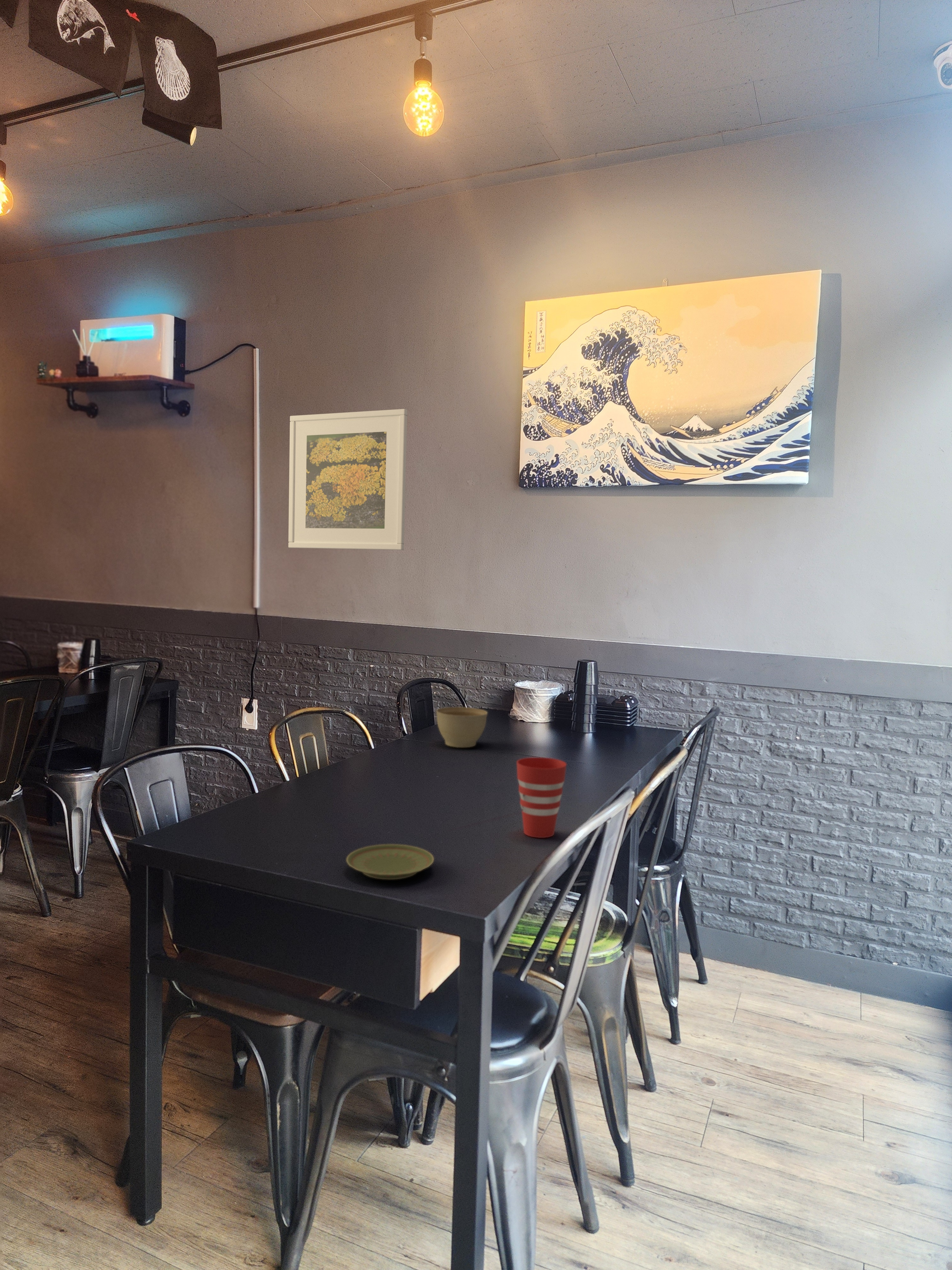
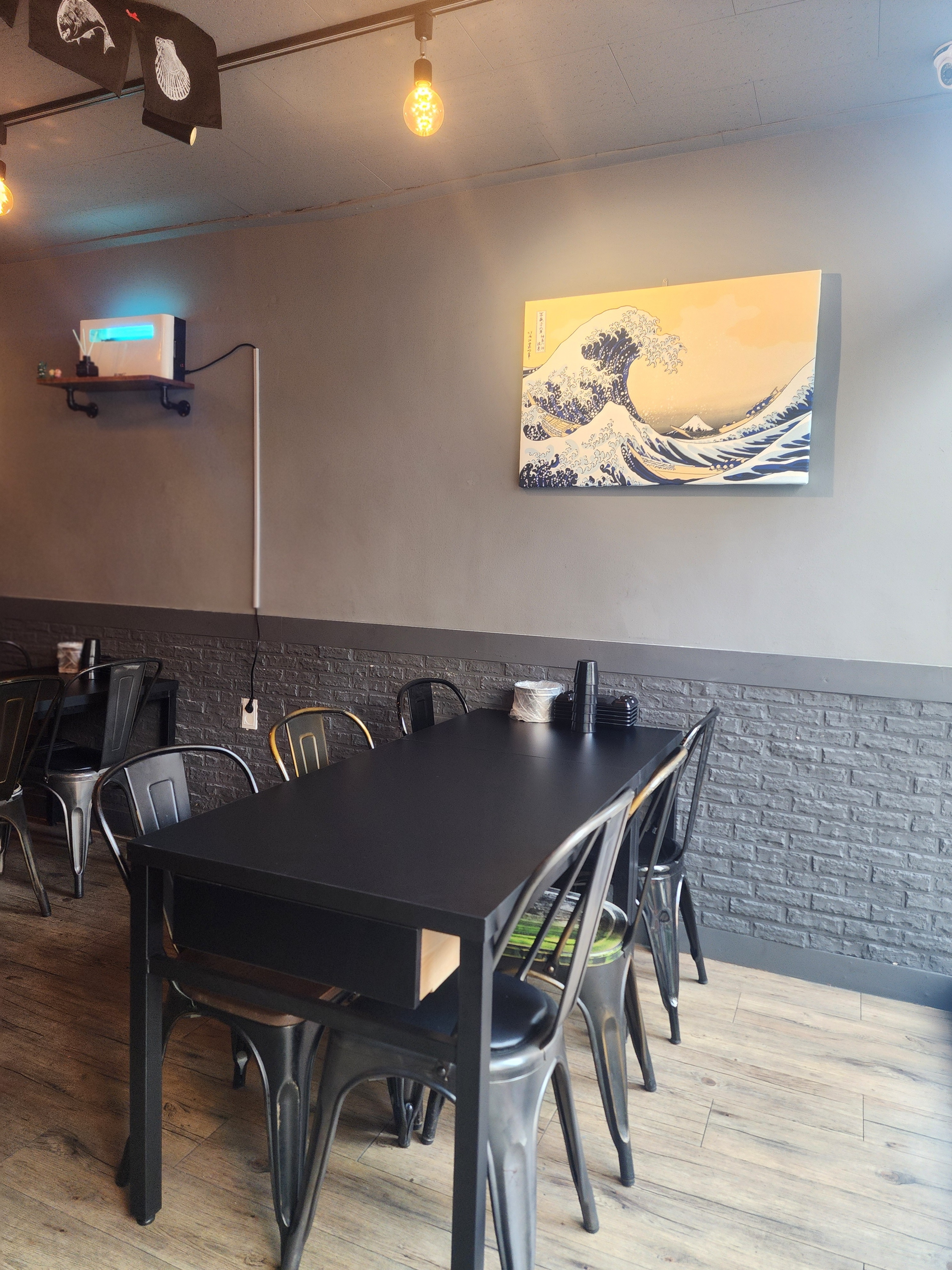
- plate (390, 864)
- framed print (346, 481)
- cup (540, 798)
- planter bowl (461, 728)
